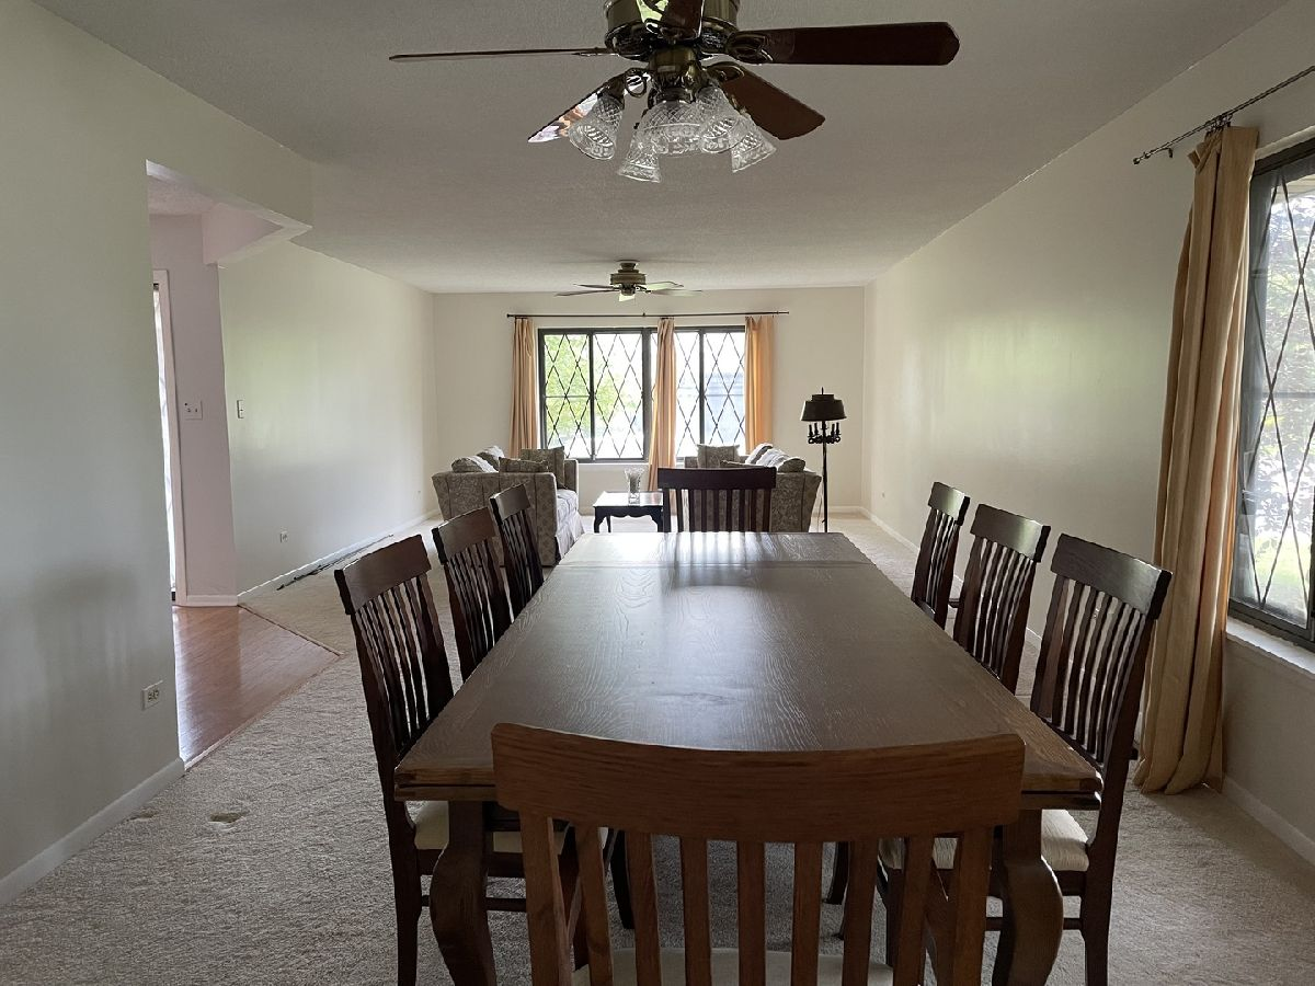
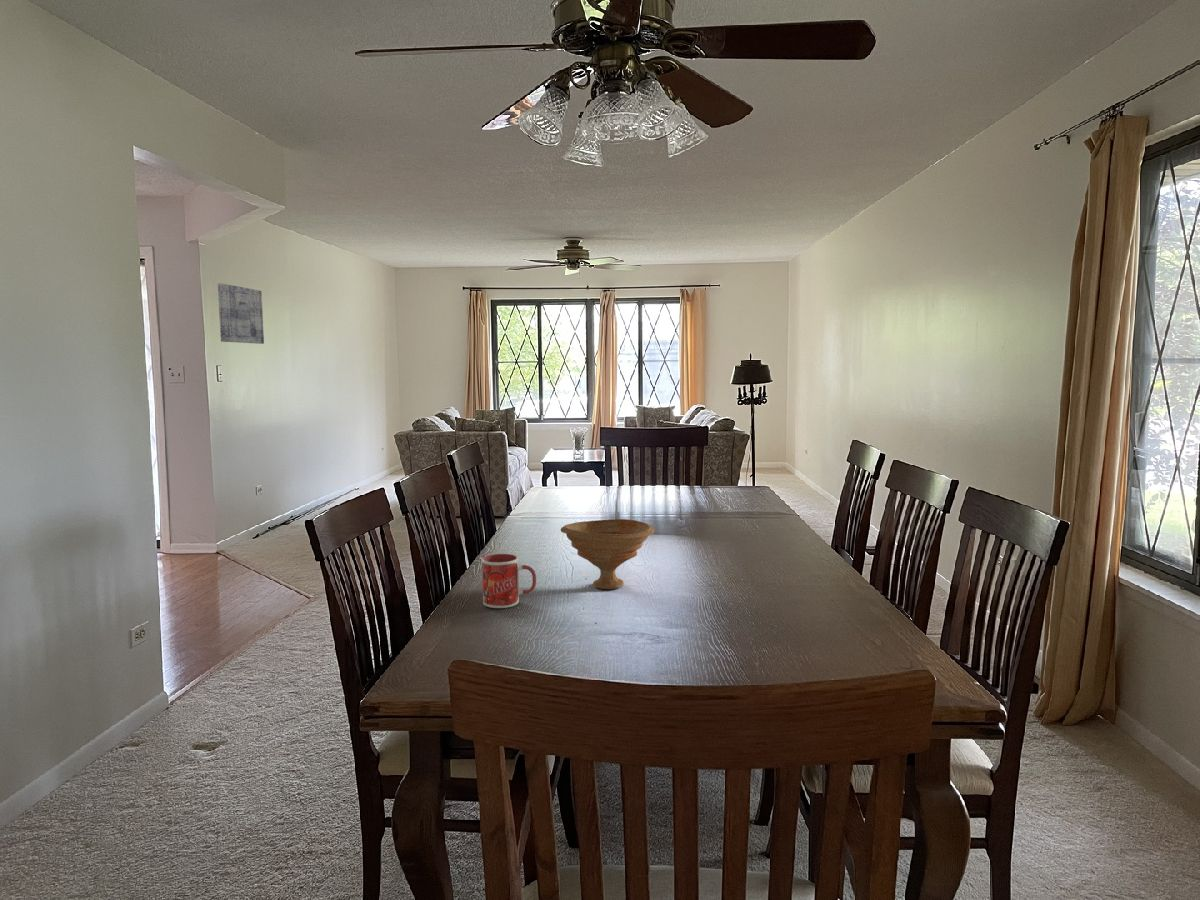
+ wall art (241, 315)
+ bowl (607, 554)
+ mug (509, 580)
